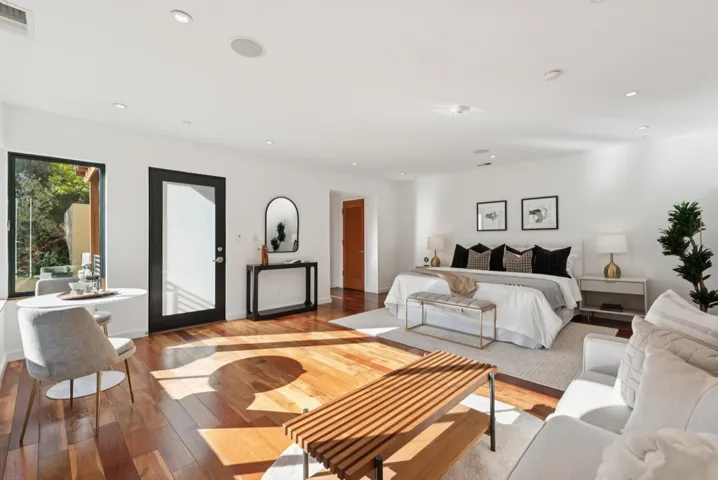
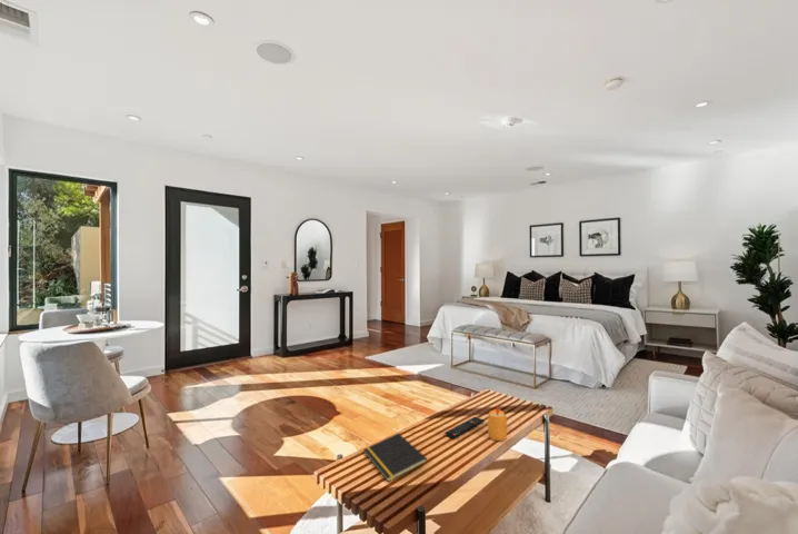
+ candle (497, 419)
+ notepad (393, 455)
+ remote control (465, 427)
